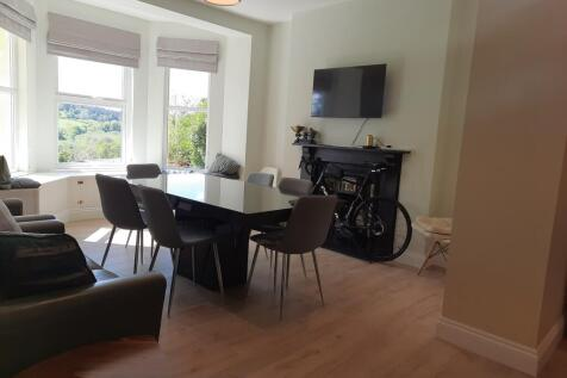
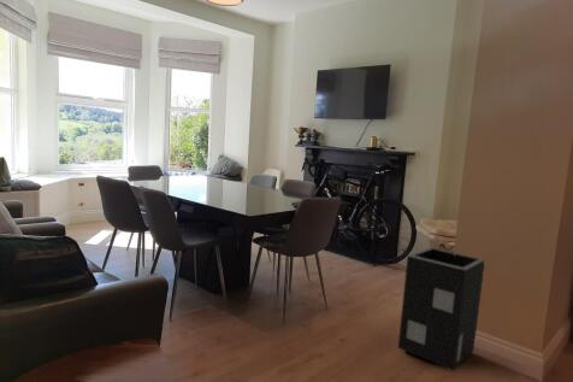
+ speaker (441, 305)
